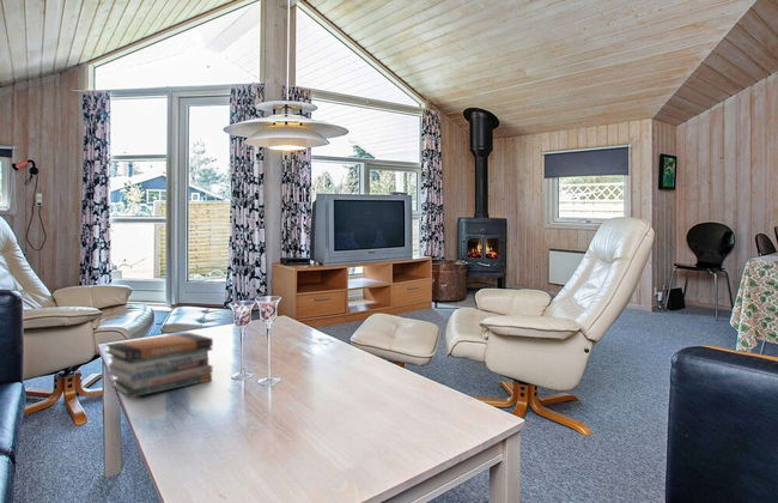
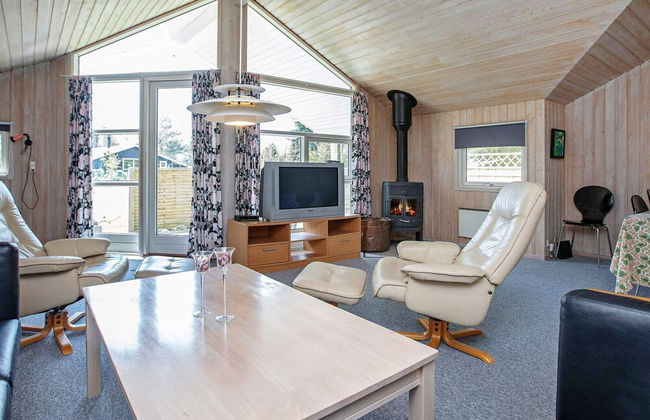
- book stack (160, 362)
